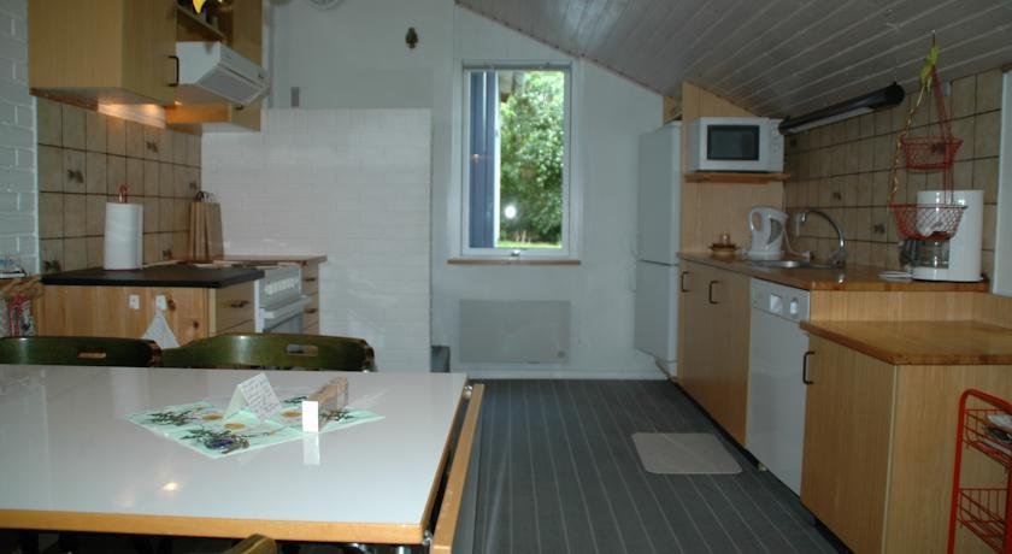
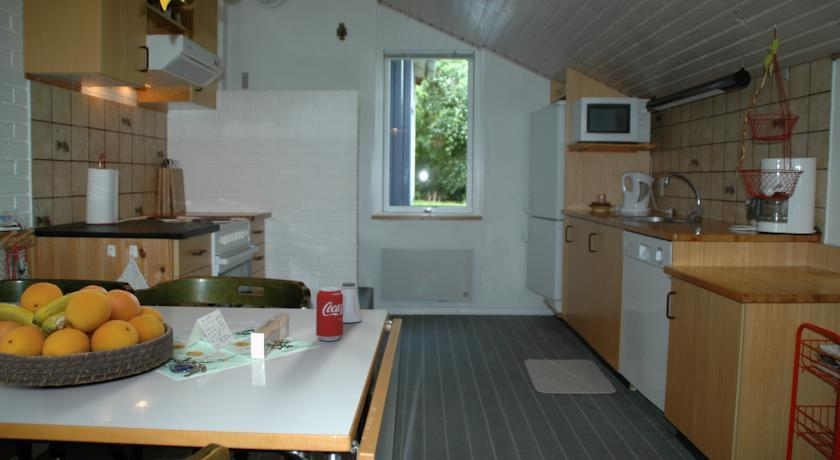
+ saltshaker (348, 301)
+ beverage can (329, 313)
+ fruit bowl (80, 323)
